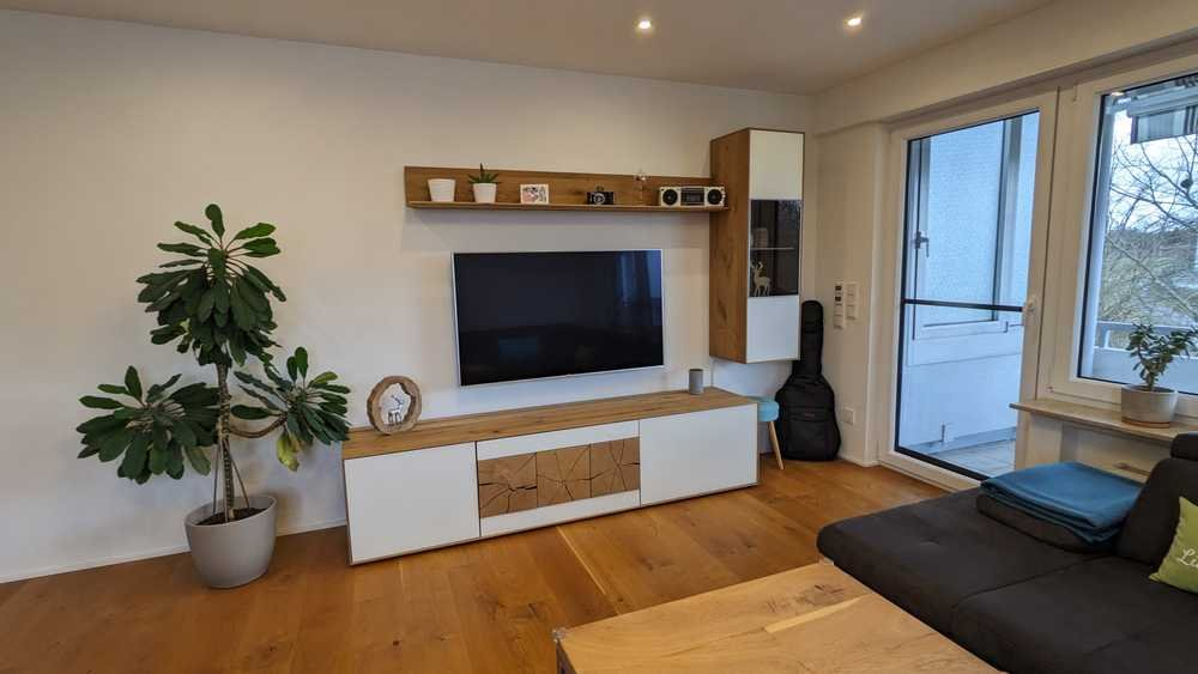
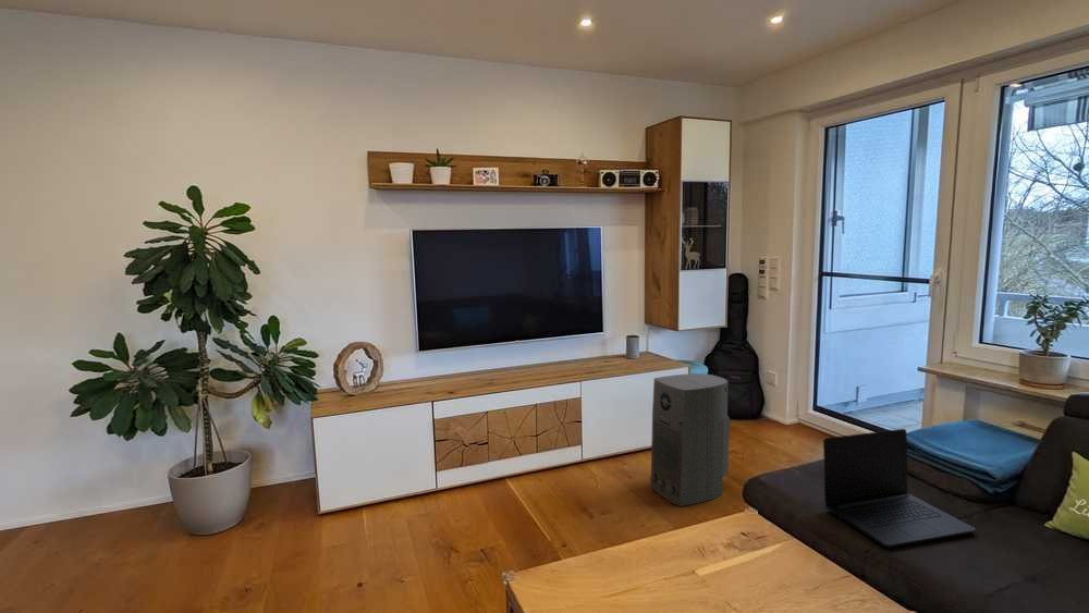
+ laptop (896, 483)
+ air purifier (689, 436)
